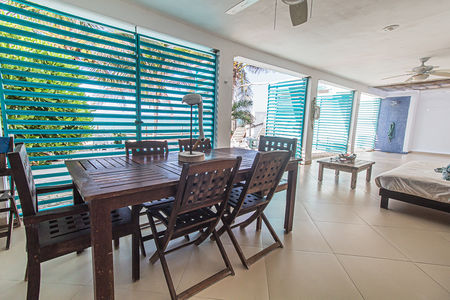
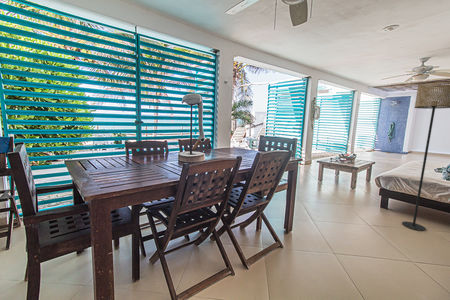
+ floor lamp (425, 158)
